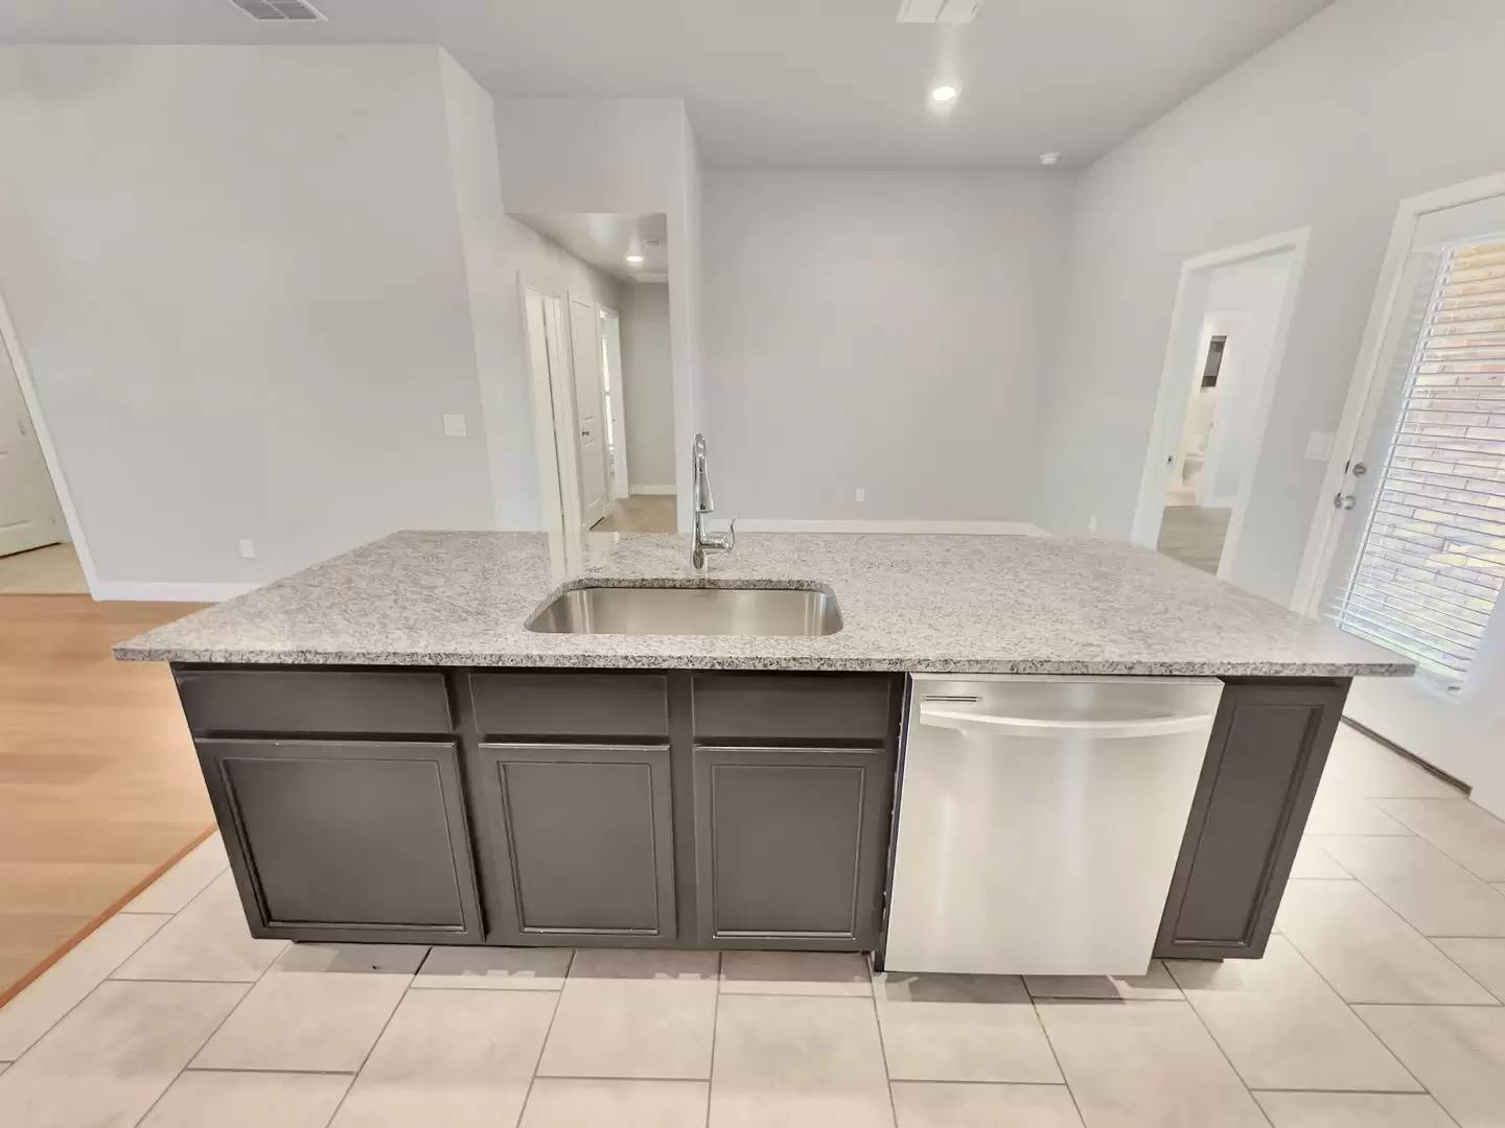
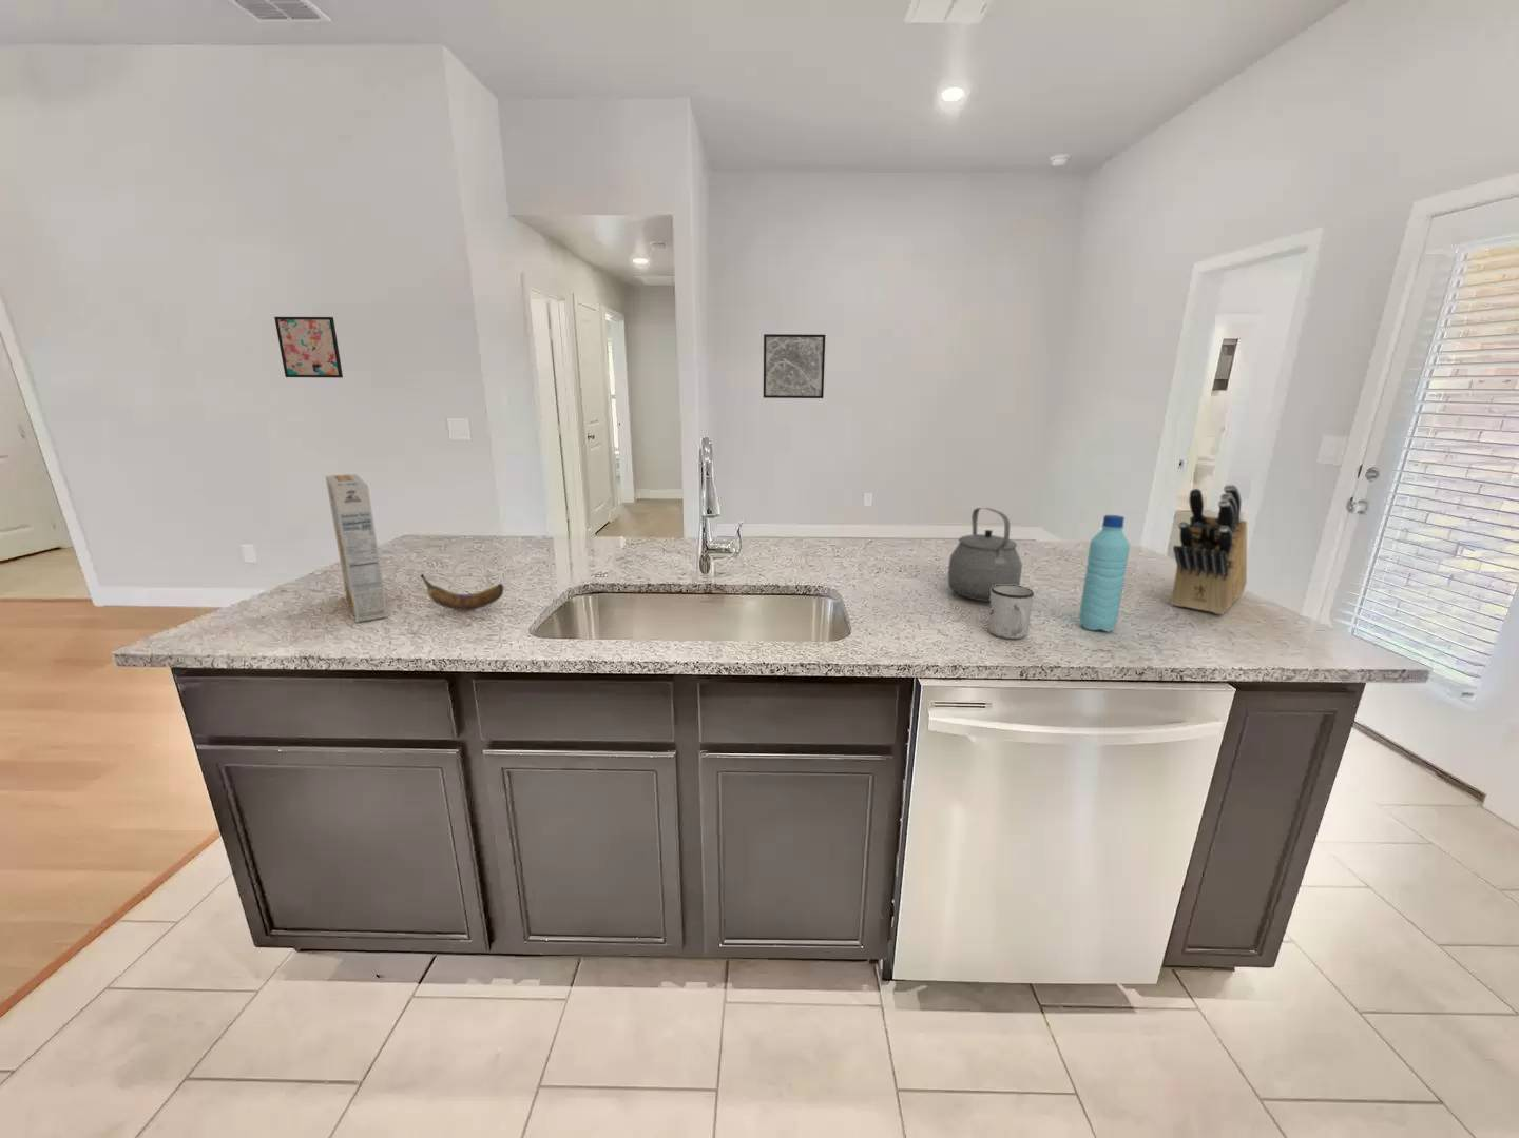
+ water bottle (1104, 573)
+ tea kettle (981, 550)
+ knife block (1215, 543)
+ wall art (793, 367)
+ banana (463, 594)
+ wall art (309, 347)
+ cereal box (355, 545)
+ mug (1013, 614)
